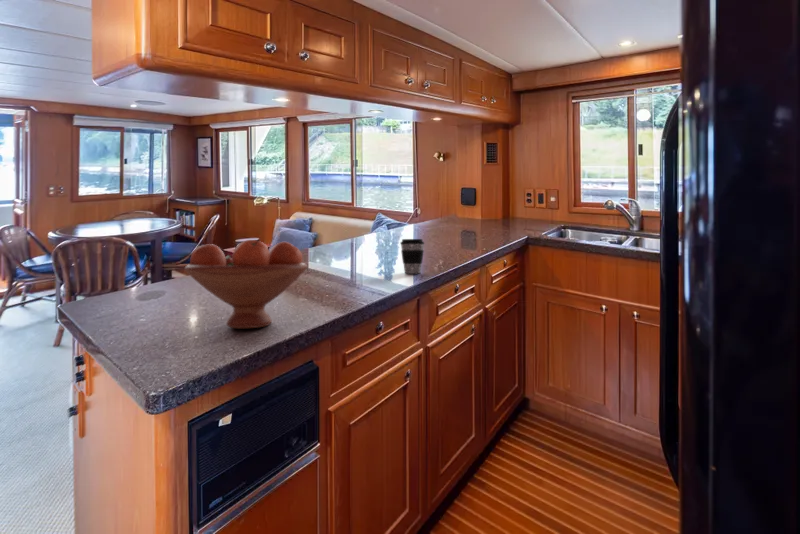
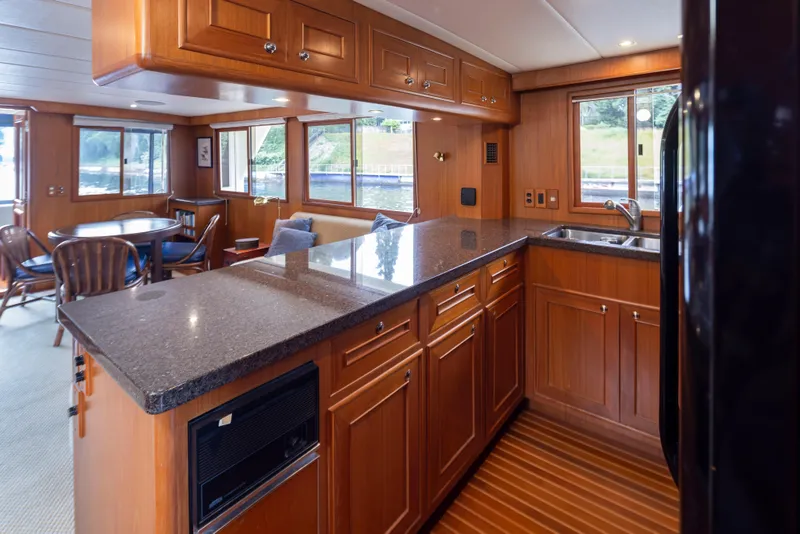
- fruit bowl (248, 283)
- coffee cup (412, 256)
